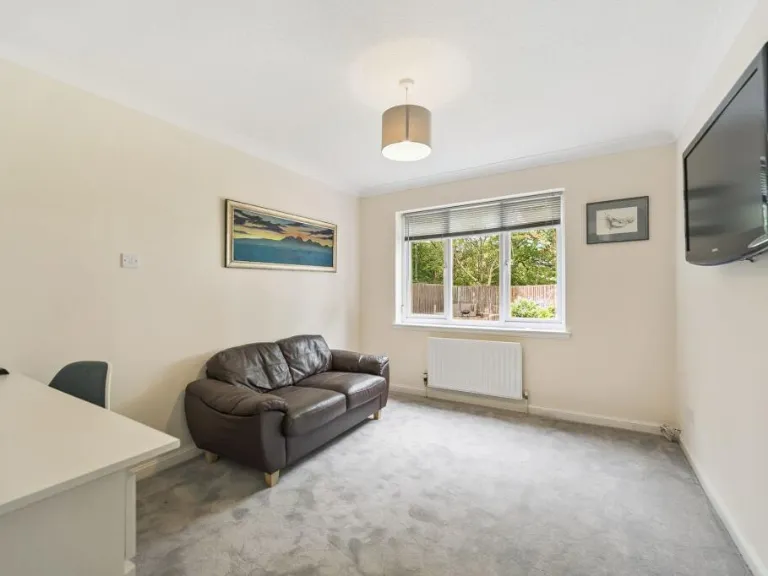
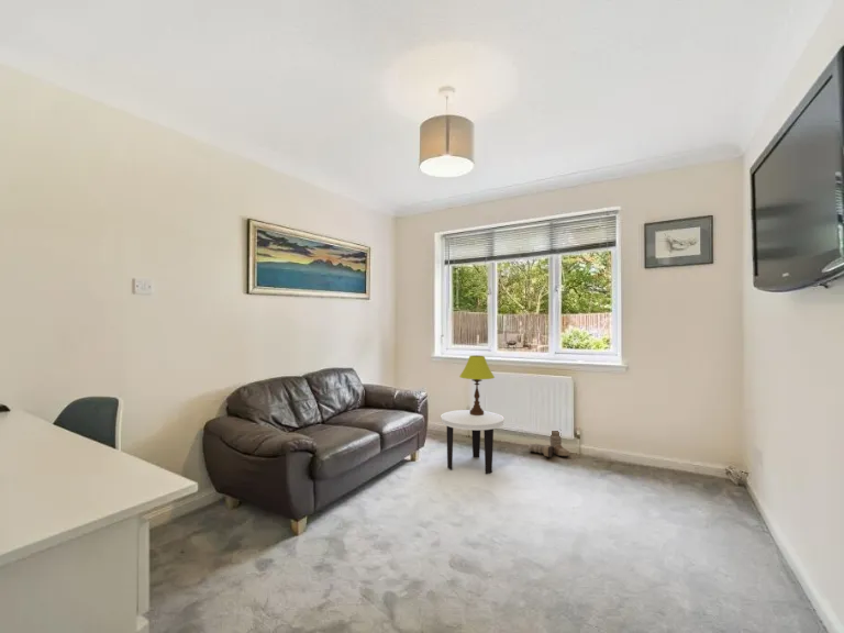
+ table lamp (476, 384)
+ side table (473, 441)
+ boots (551, 443)
